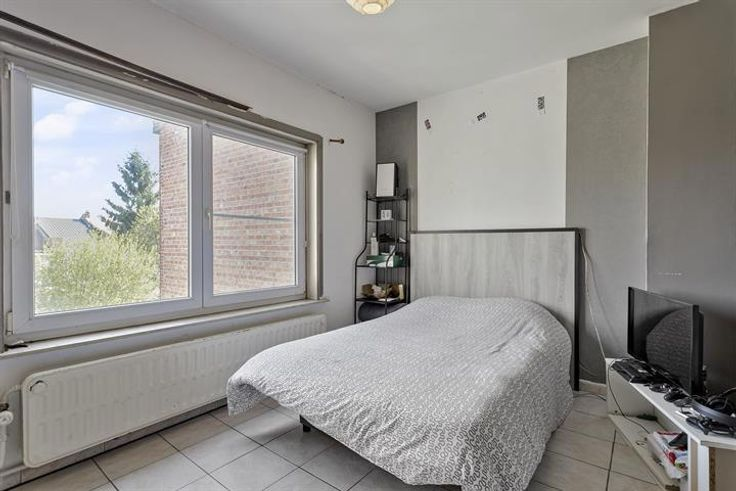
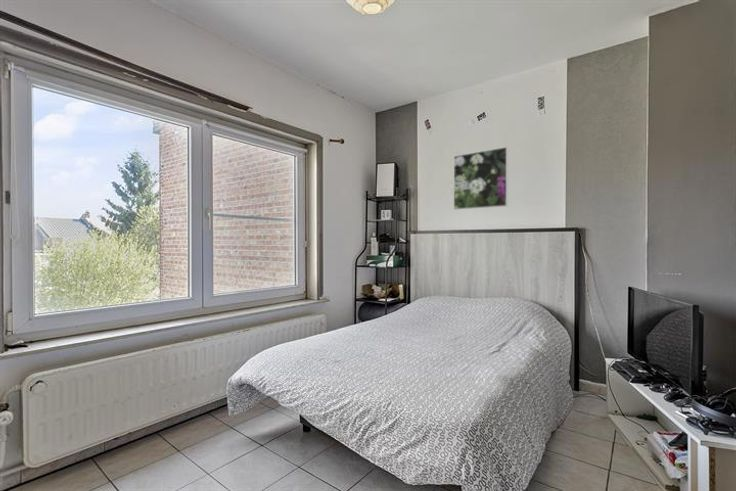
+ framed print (479, 180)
